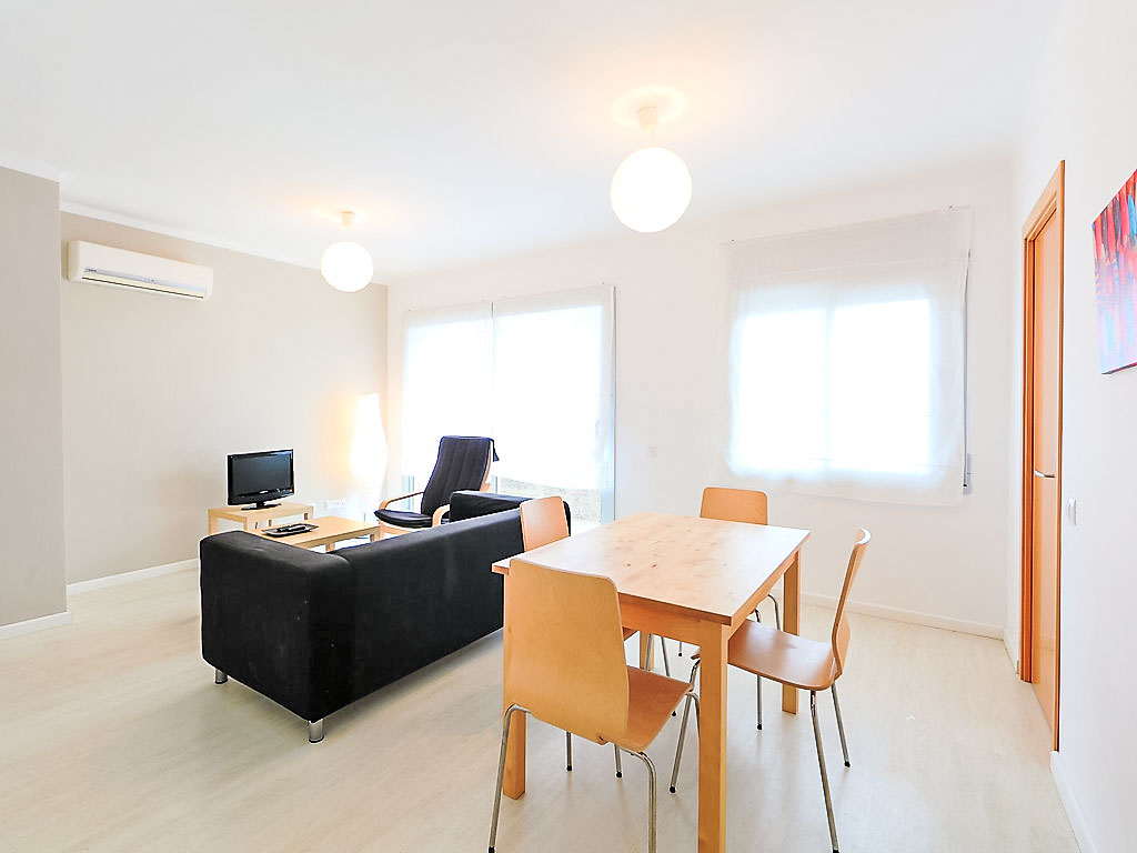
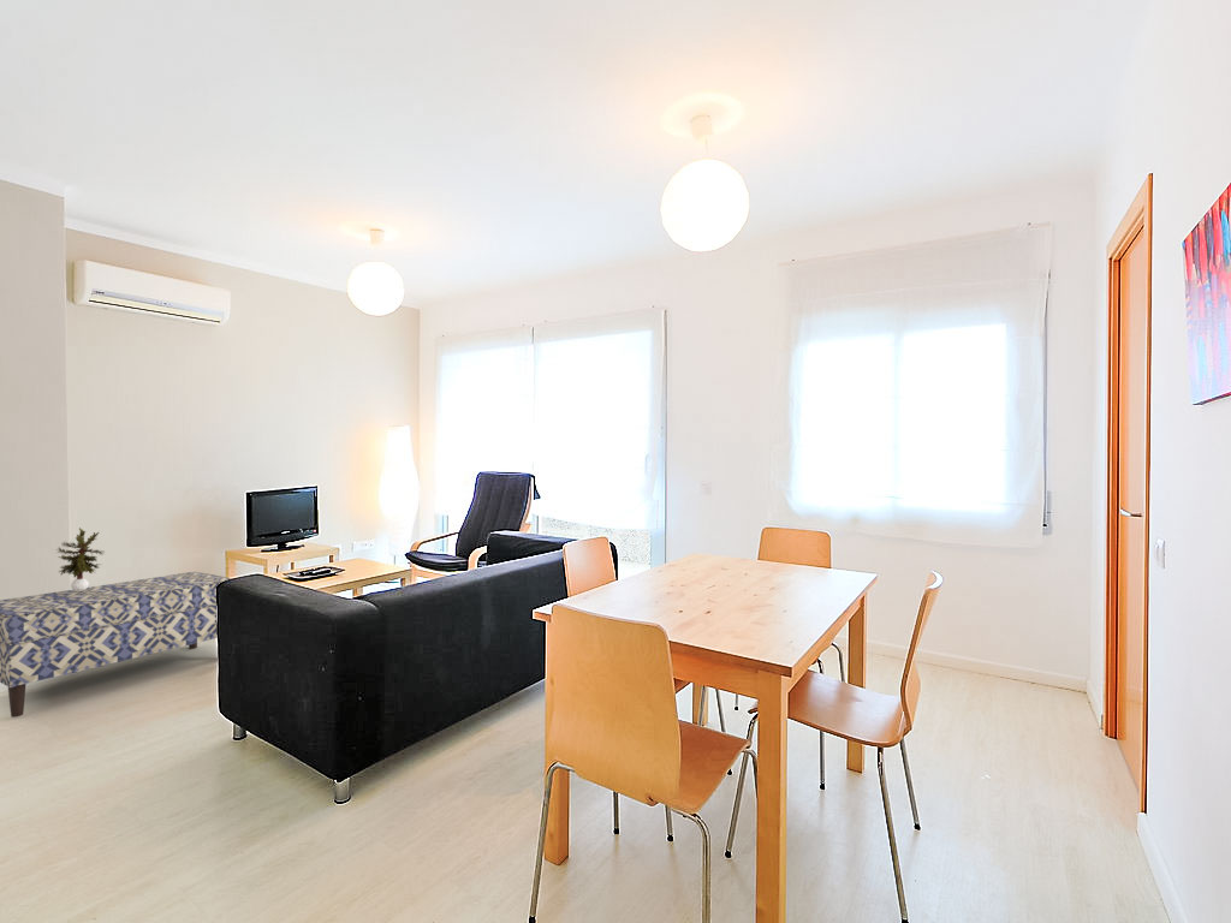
+ potted plant (82, 559)
+ bench (117, 633)
